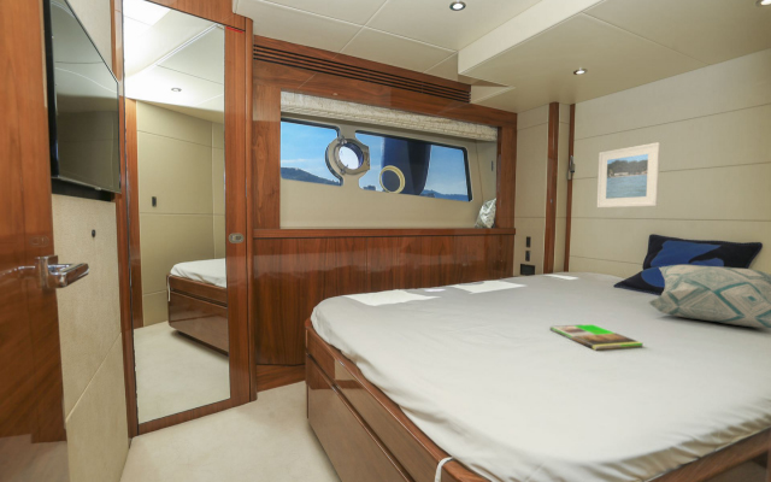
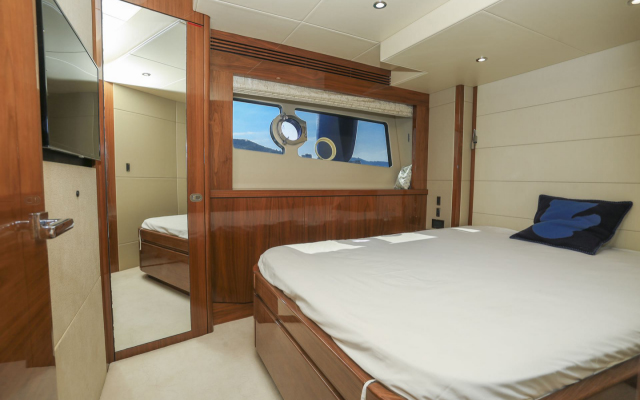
- magazine (593, 335)
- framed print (625, 177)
- decorative pillow (713, 293)
